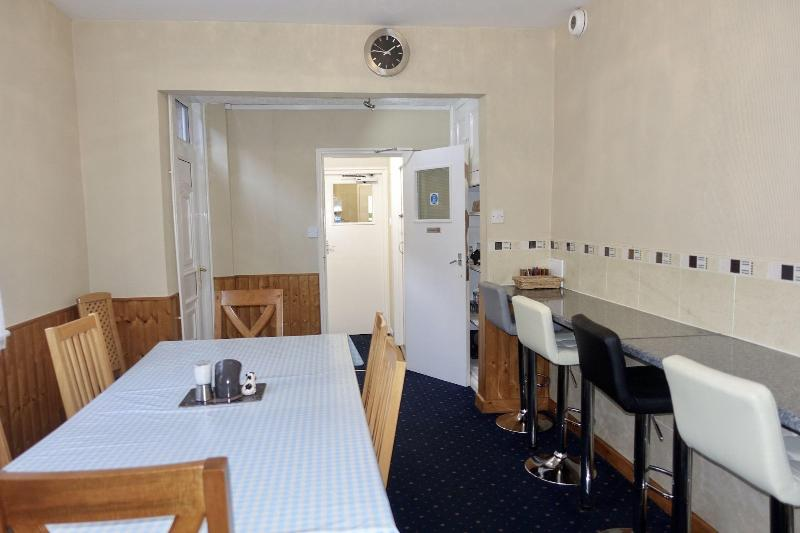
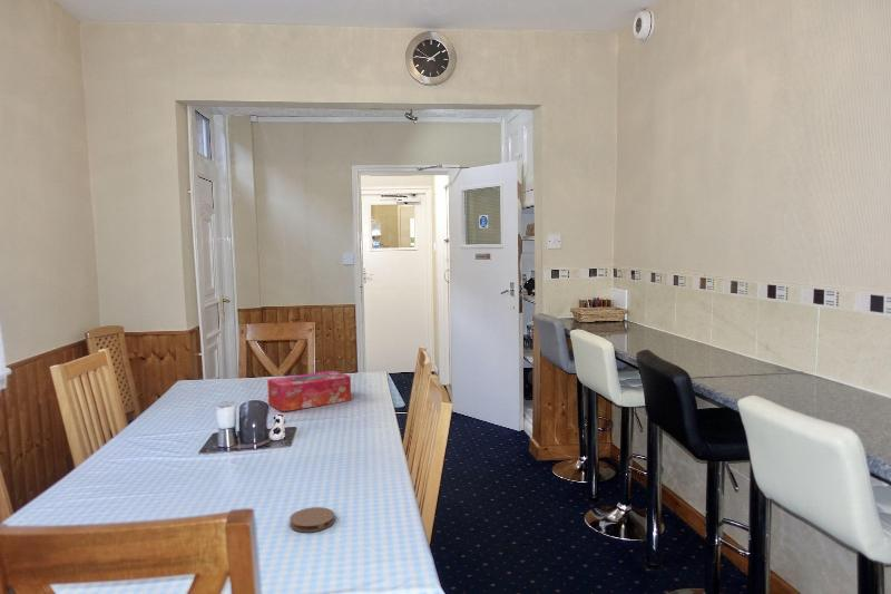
+ tissue box (310, 389)
+ coaster (312, 518)
